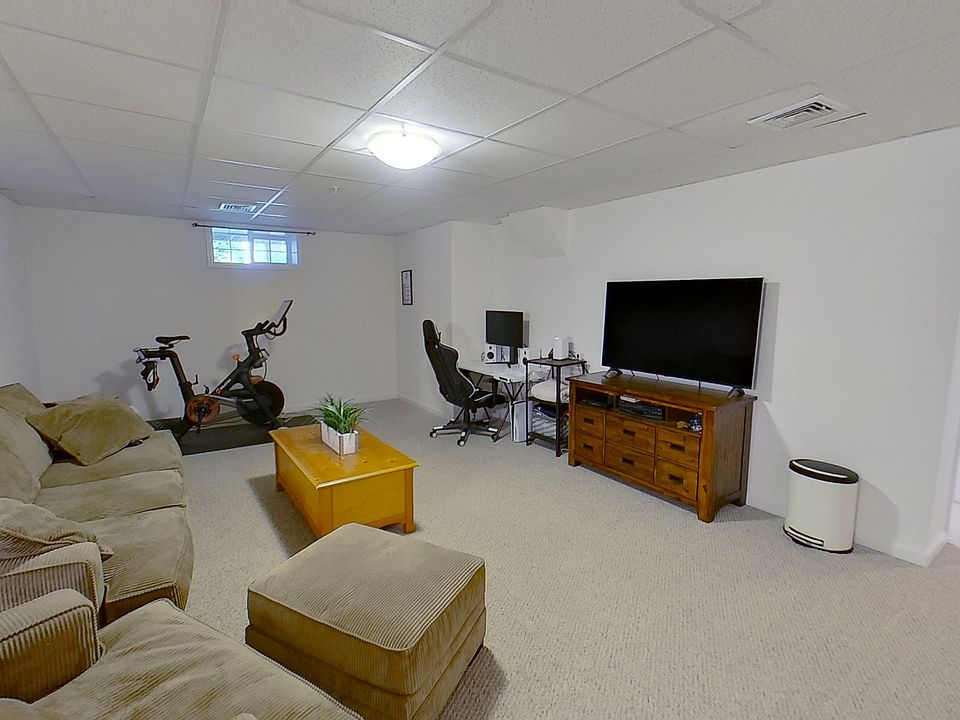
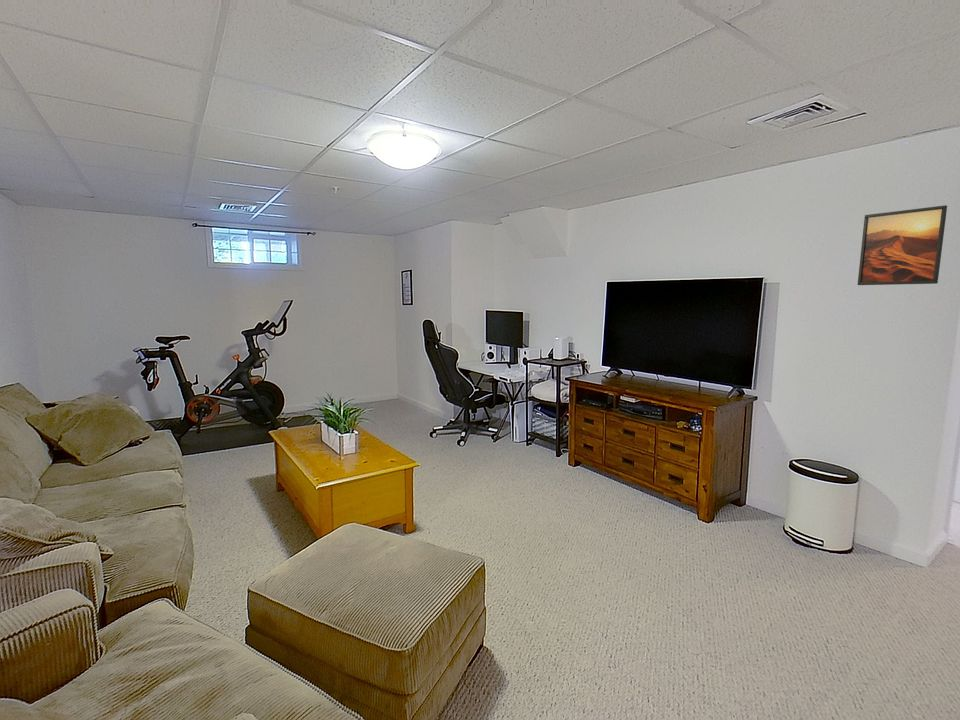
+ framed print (899, 247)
